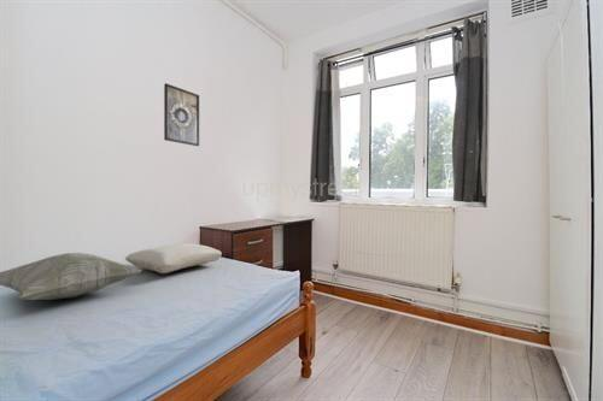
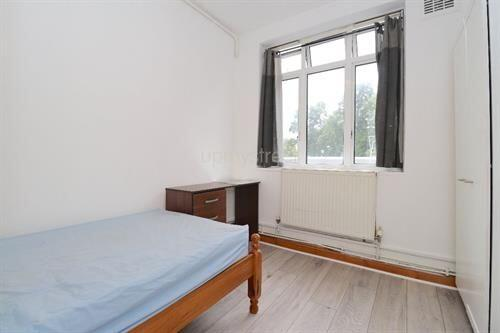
- decorative pillow (69, 275)
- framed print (182, 116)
- pillow (175, 256)
